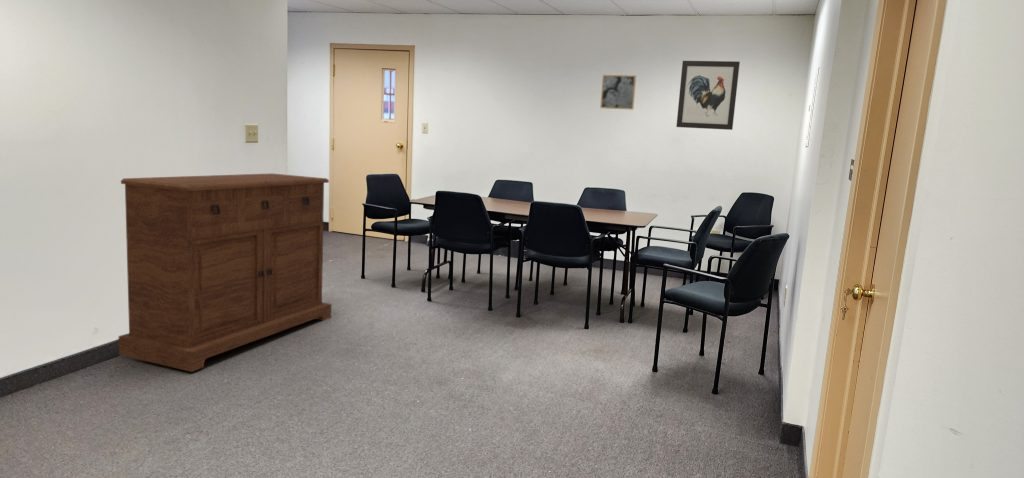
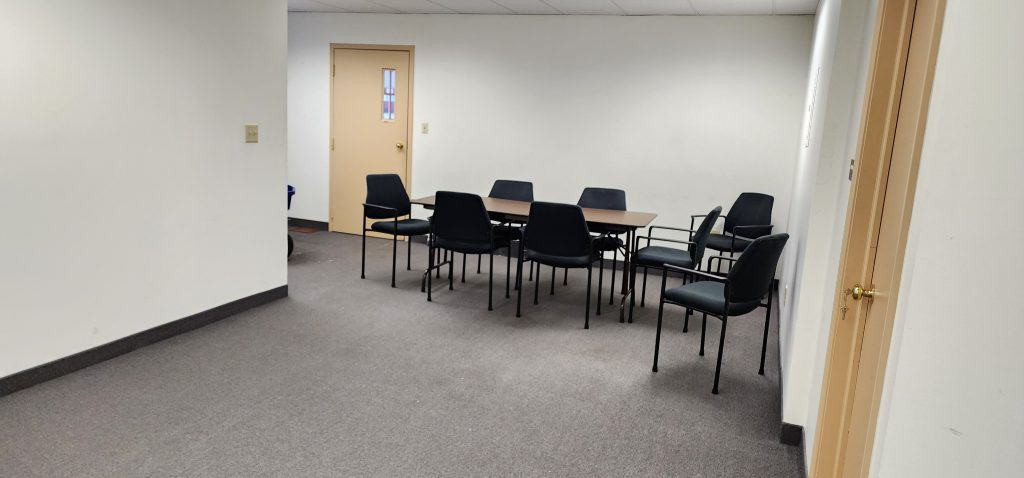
- sideboard (237, 258)
- wall art (707, 95)
- wall art (618, 92)
